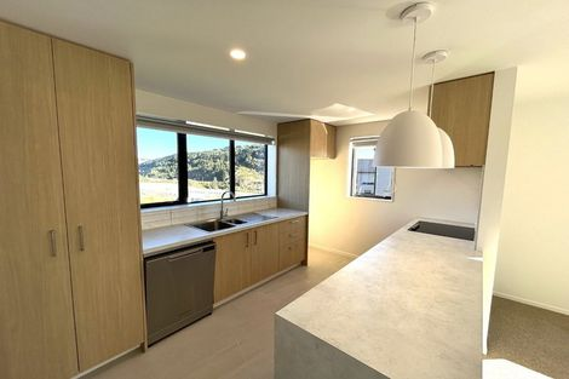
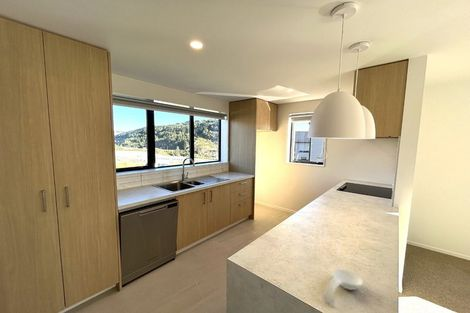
+ spoon rest (342, 283)
